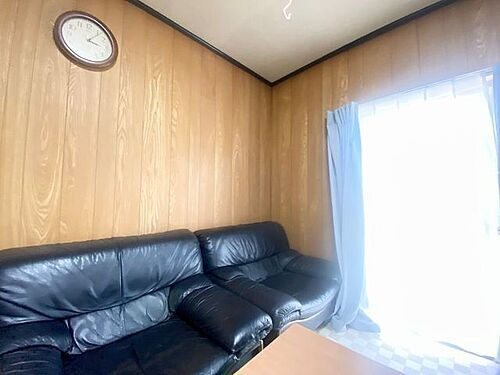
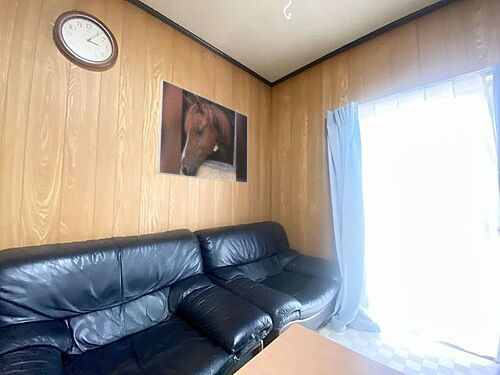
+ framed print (210, 139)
